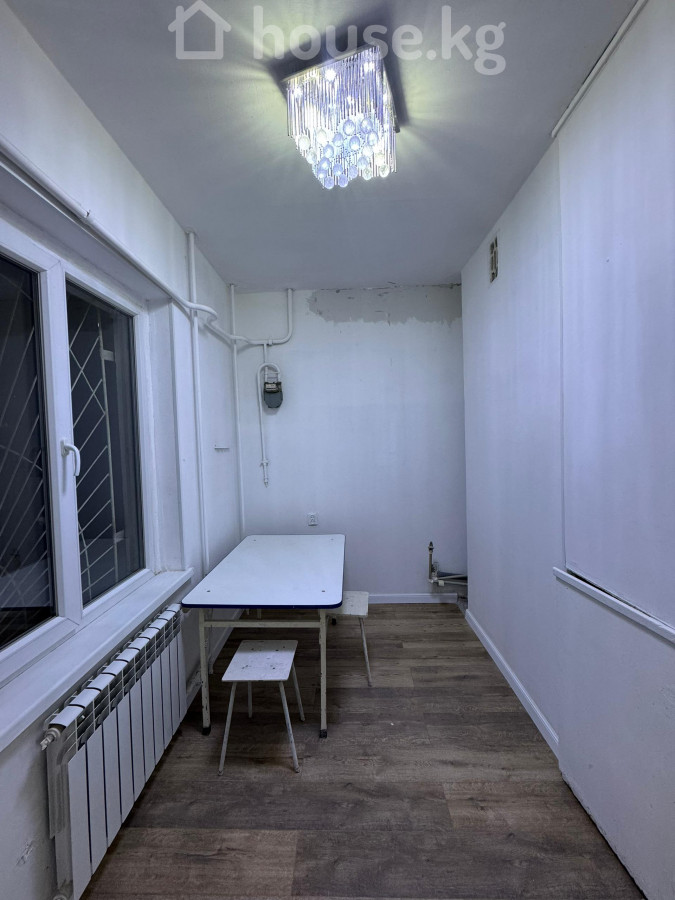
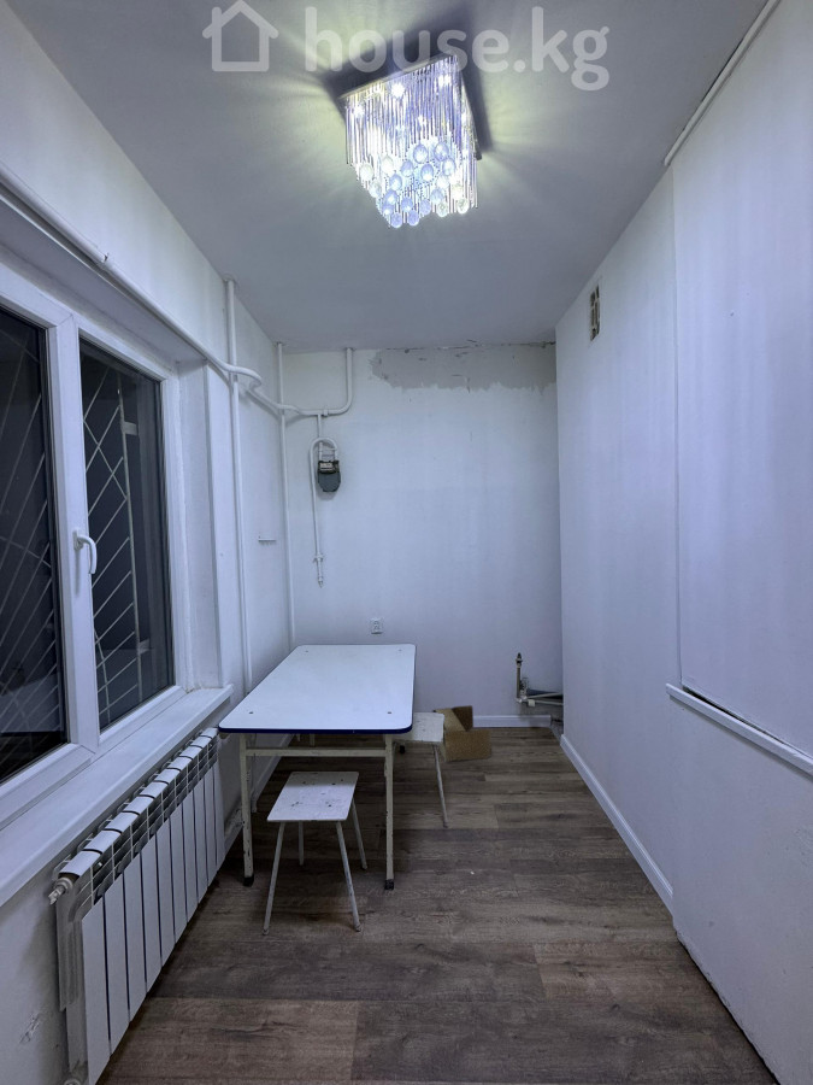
+ cardboard box (459, 732)
